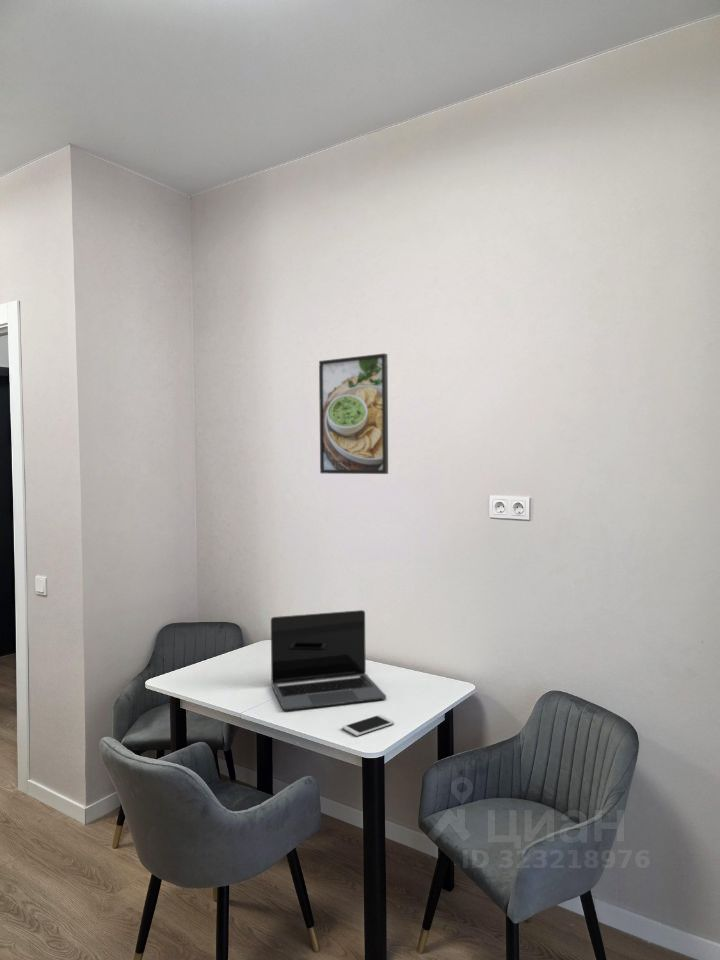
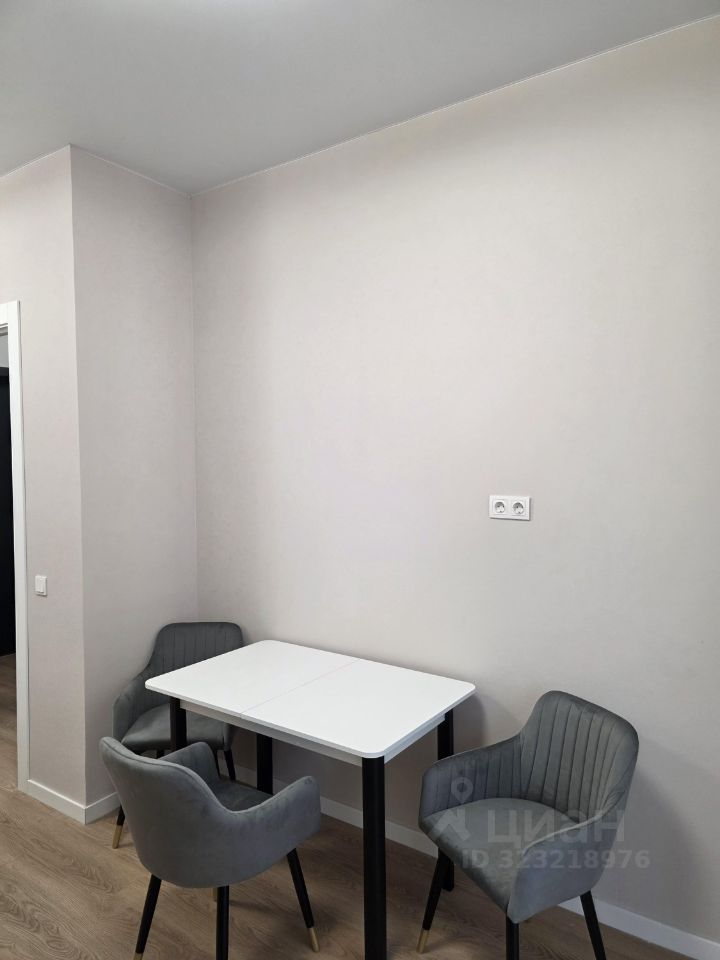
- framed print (352, 415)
- smartphone (368, 725)
- laptop (327, 657)
